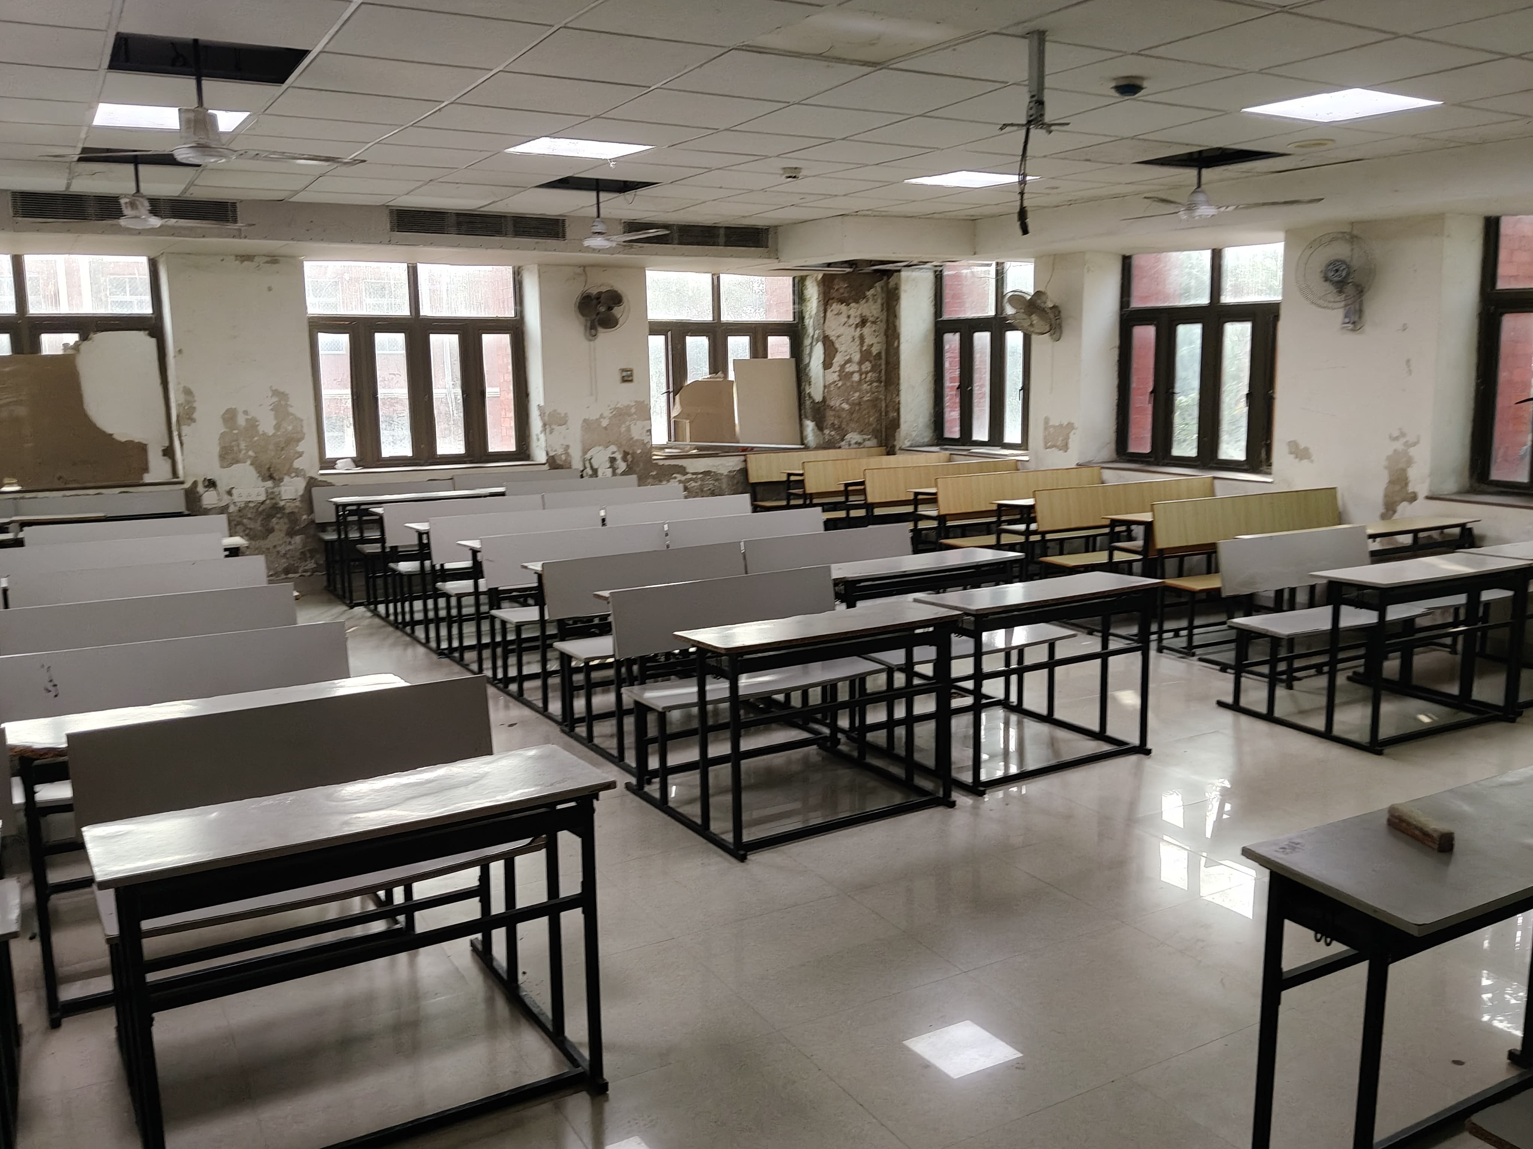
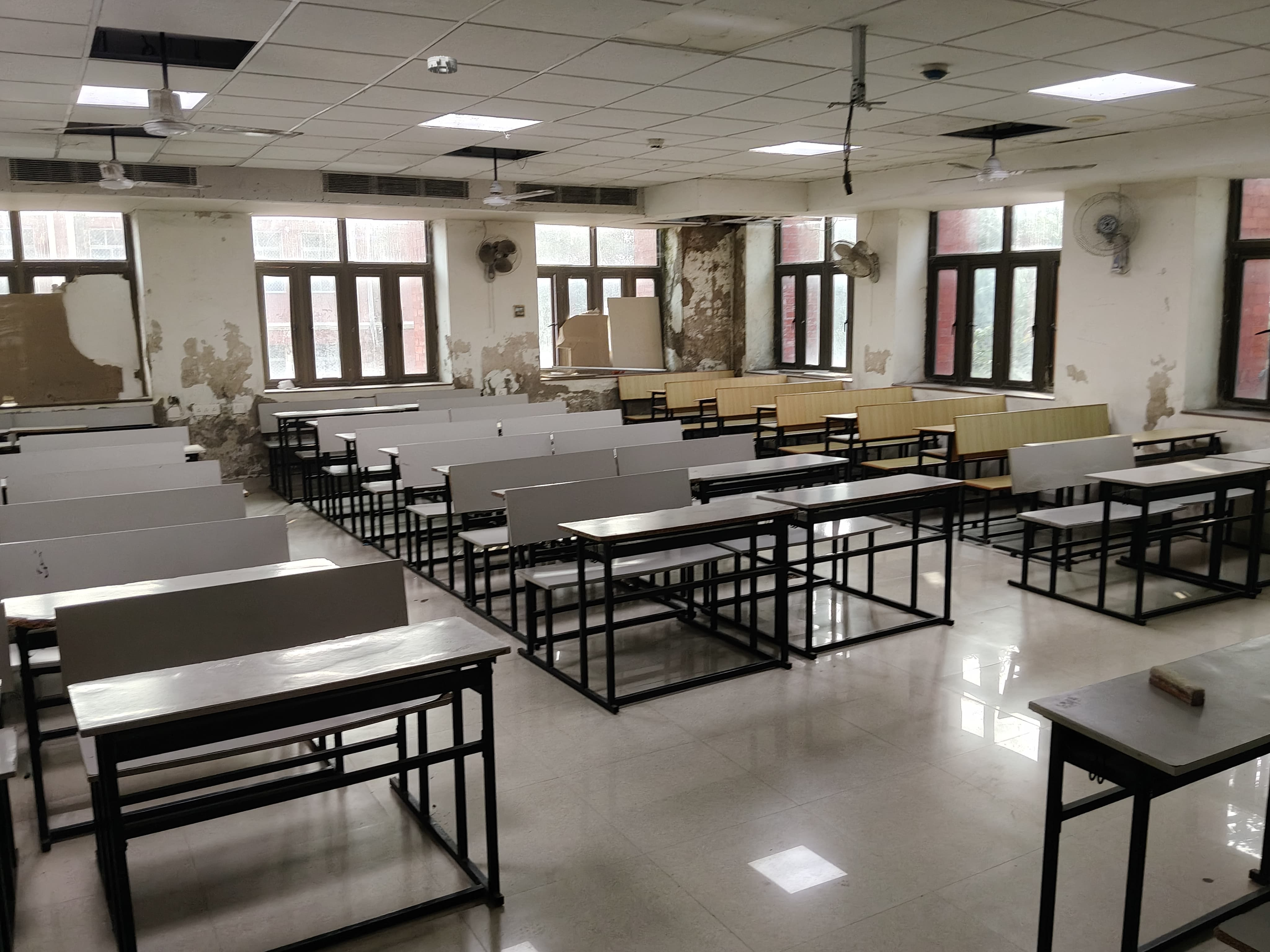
+ smoke detector (442, 64)
